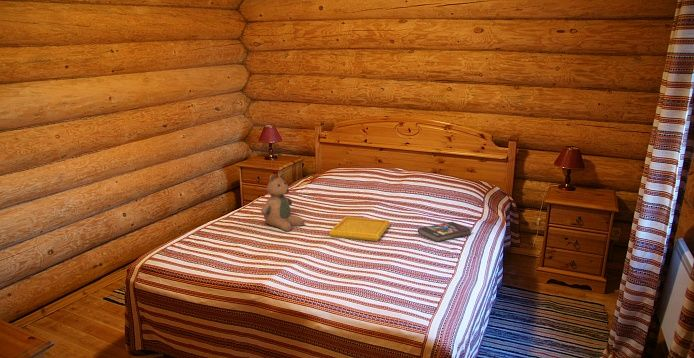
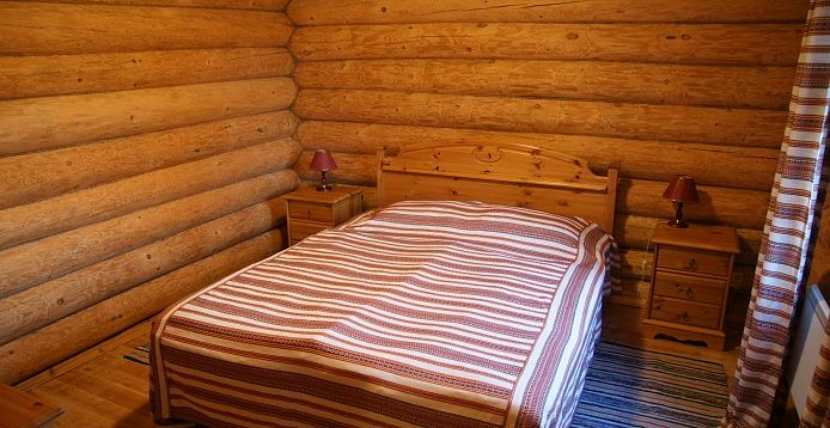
- serving tray (360, 228)
- book (444, 231)
- teddy bear (283, 201)
